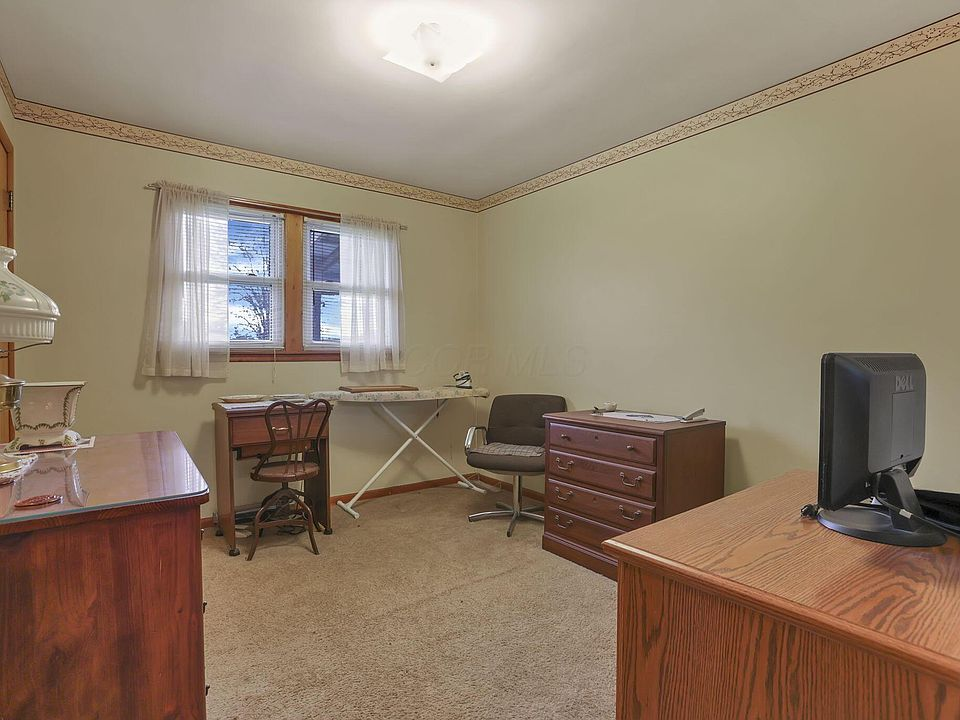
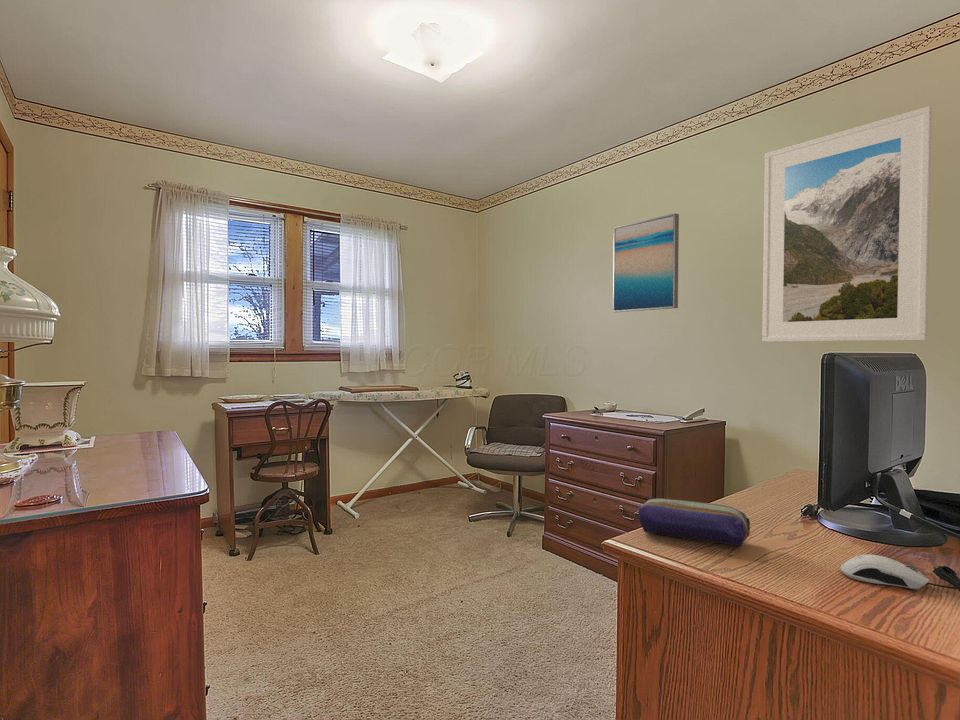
+ computer mouse (902, 571)
+ wall art (644, 265)
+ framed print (837, 237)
+ pencil case (692, 520)
